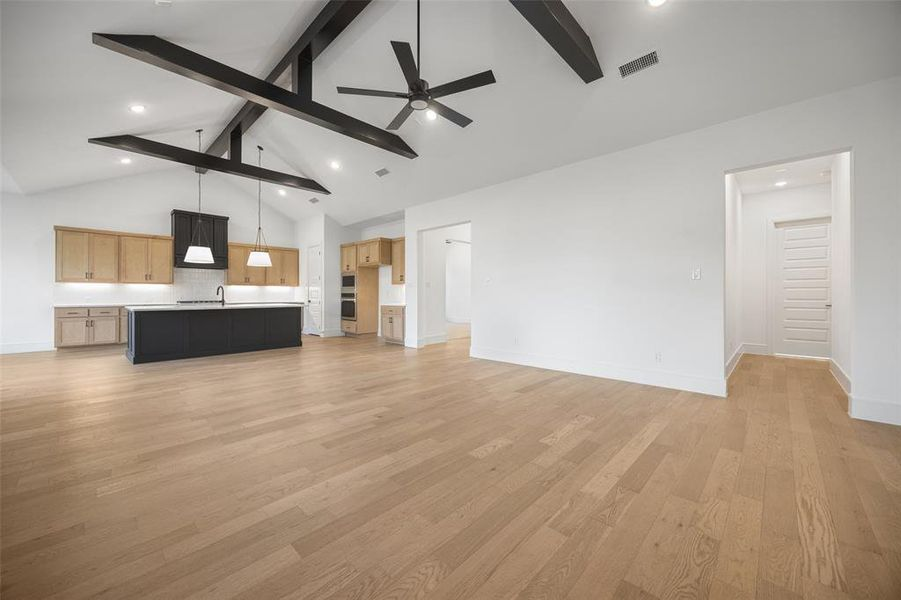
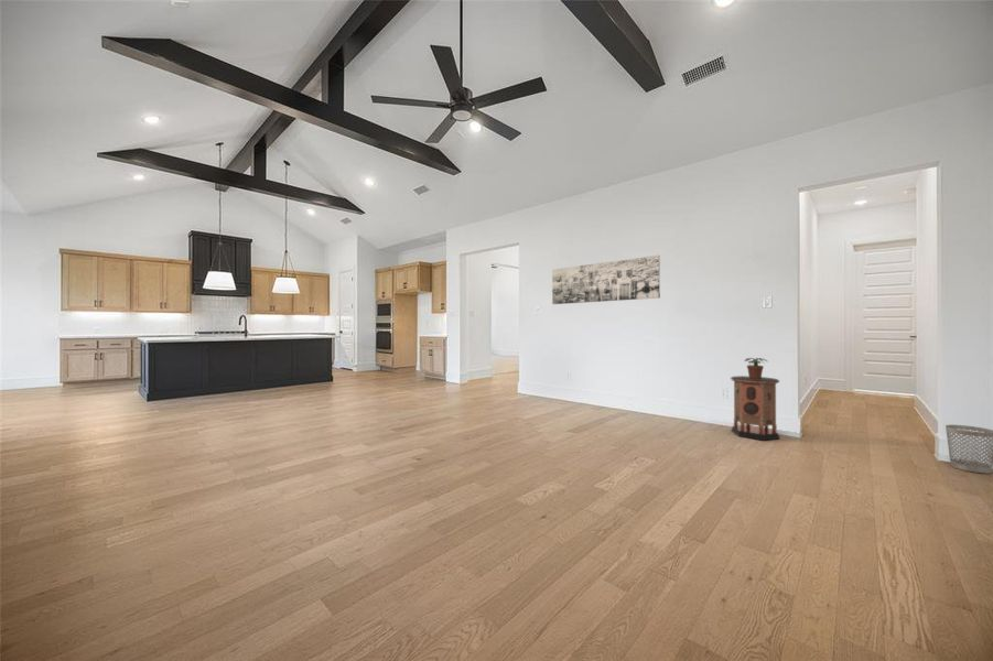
+ speaker (754, 407)
+ potted plant (755, 368)
+ wall art (601, 282)
+ wastebasket (970, 448)
